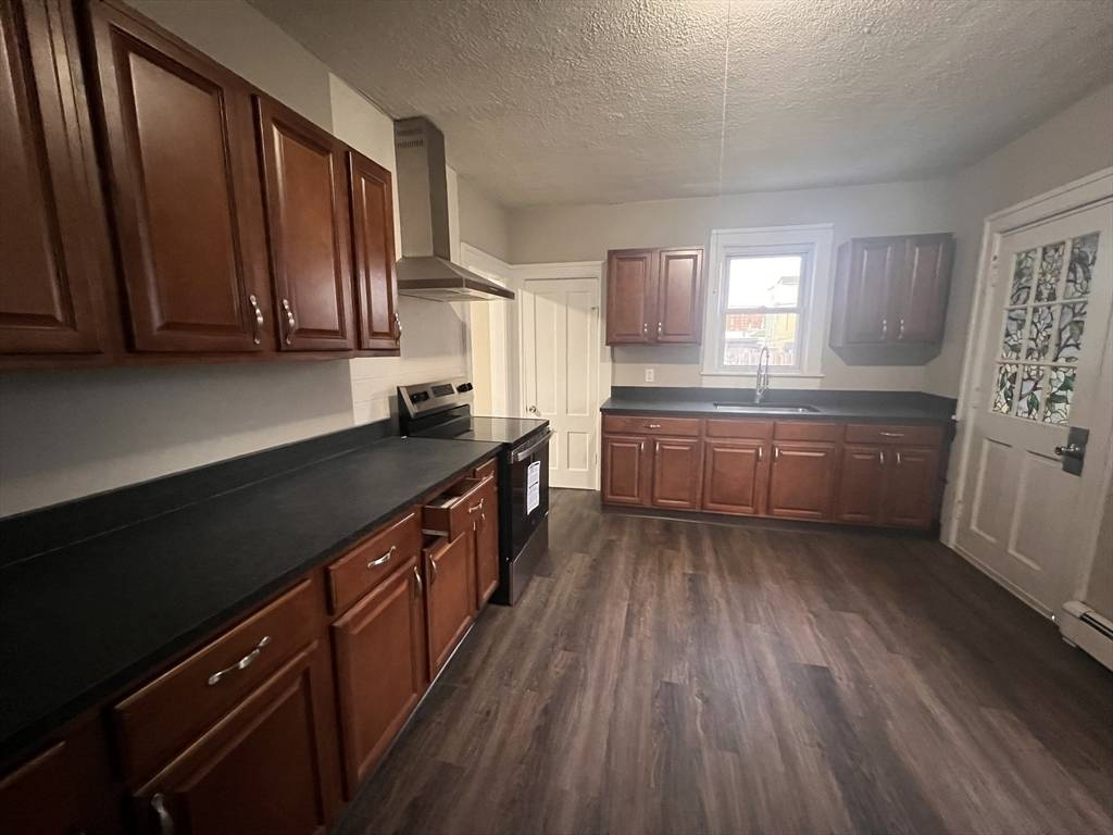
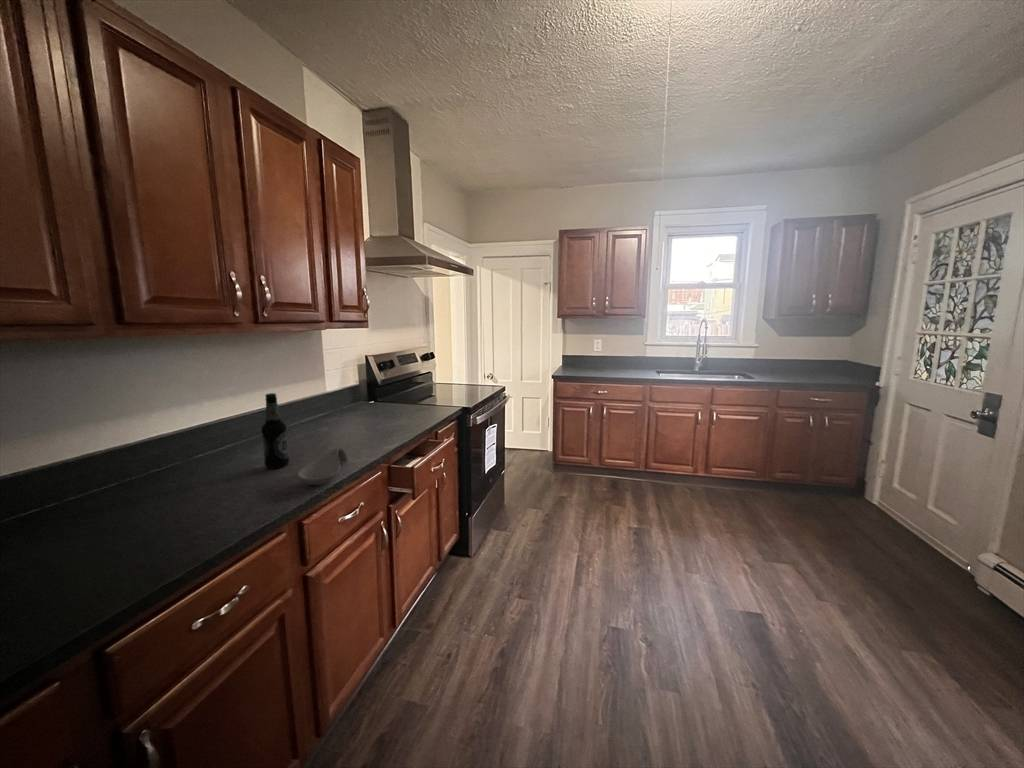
+ spoon rest (326, 464)
+ bottle (274, 430)
